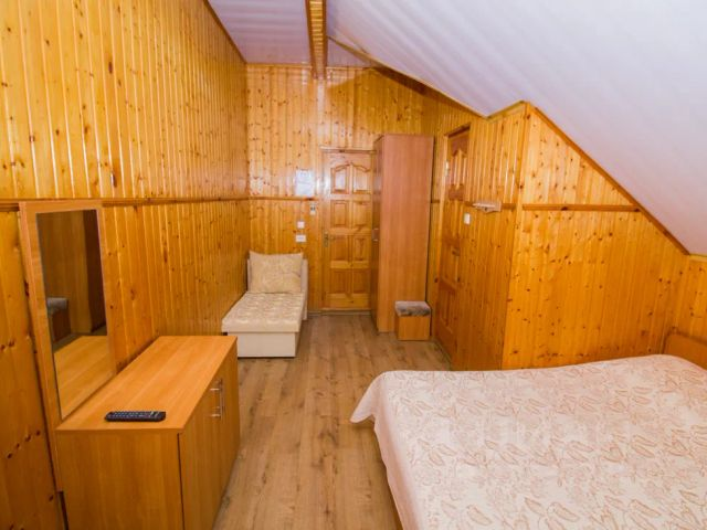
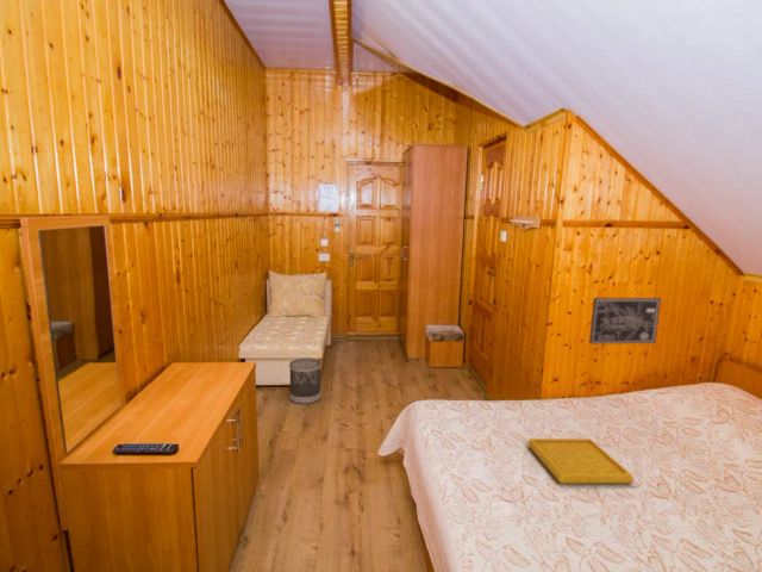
+ wastebasket (305, 380)
+ wall art (624, 321)
+ serving tray (576, 459)
